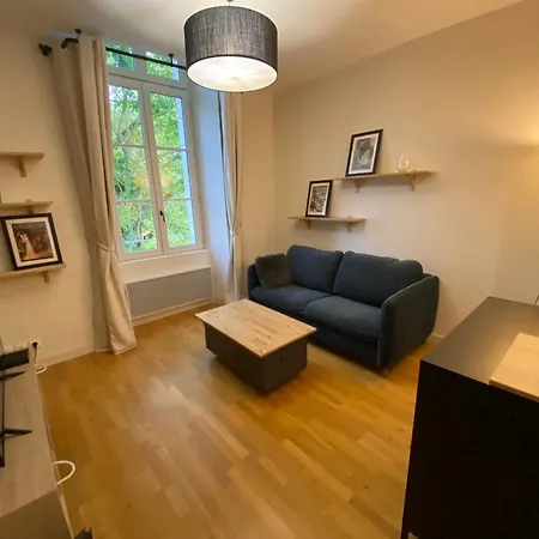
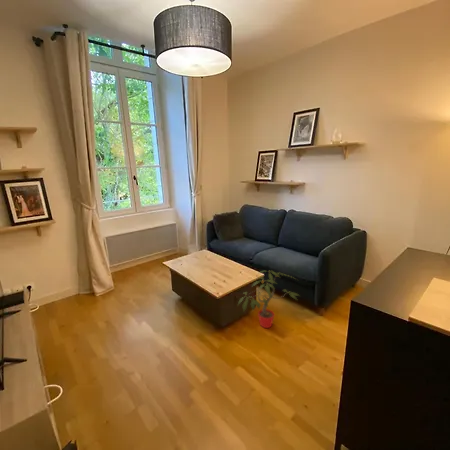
+ potted plant (269, 299)
